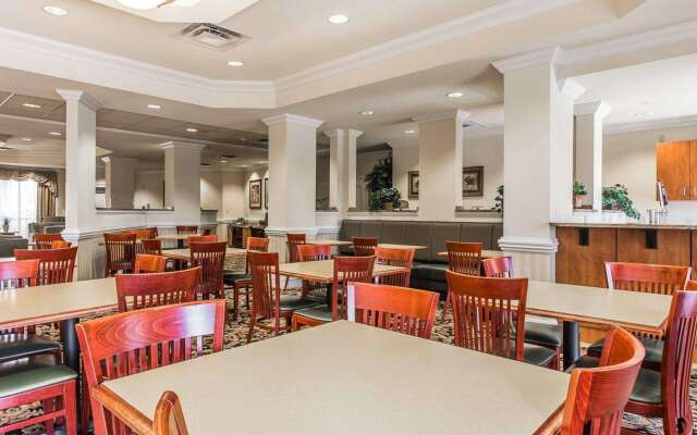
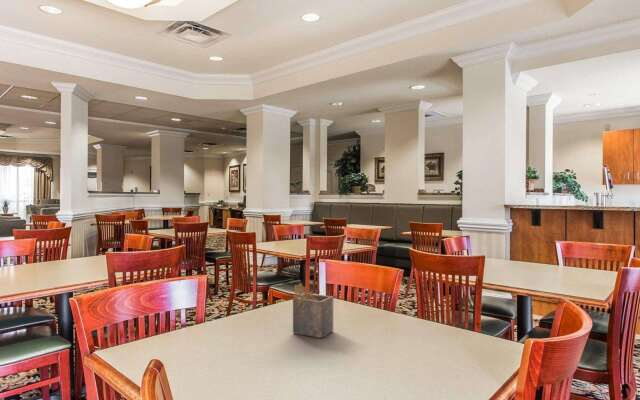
+ napkin holder (312, 308)
